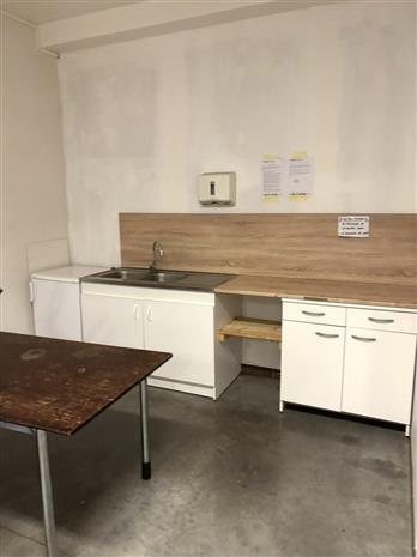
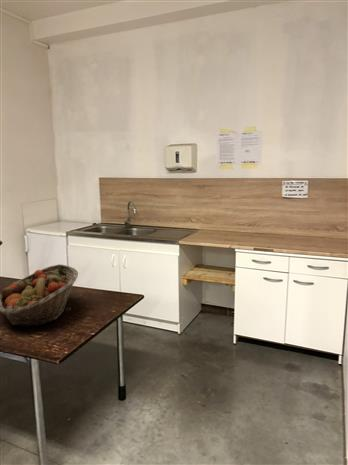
+ fruit basket (38, 293)
